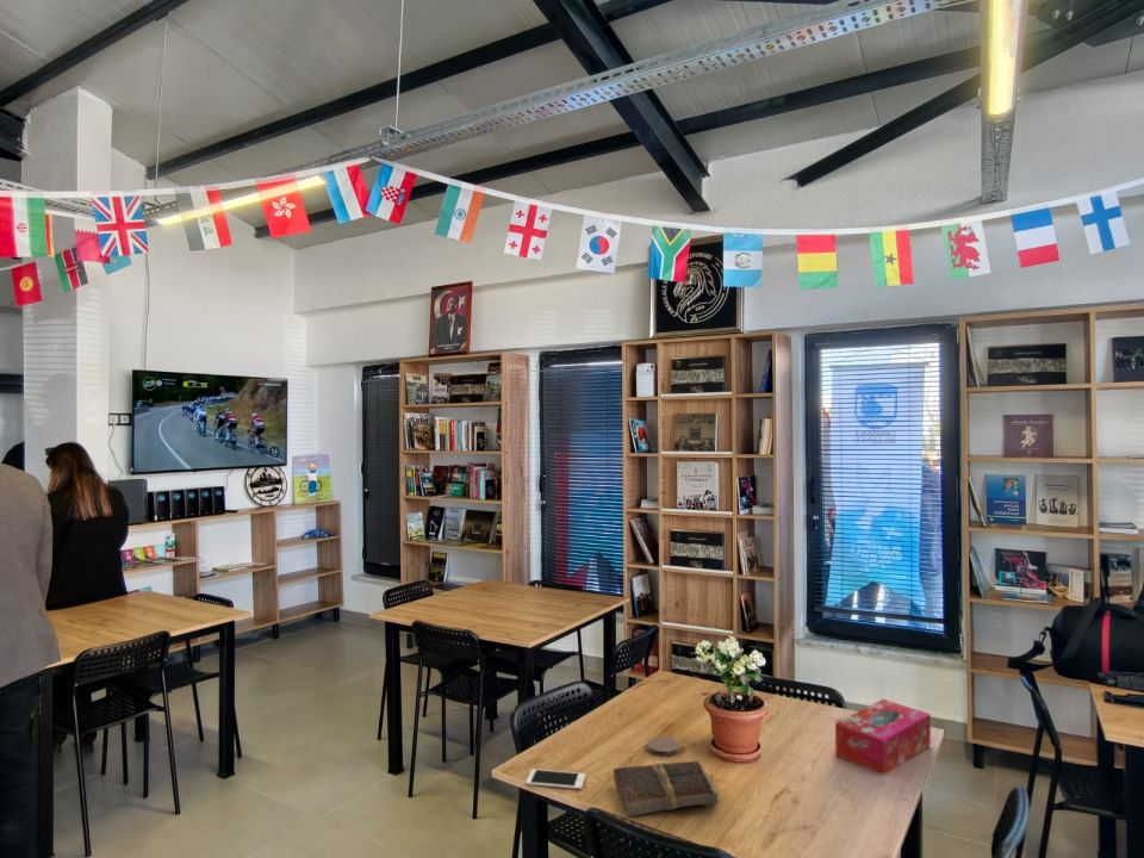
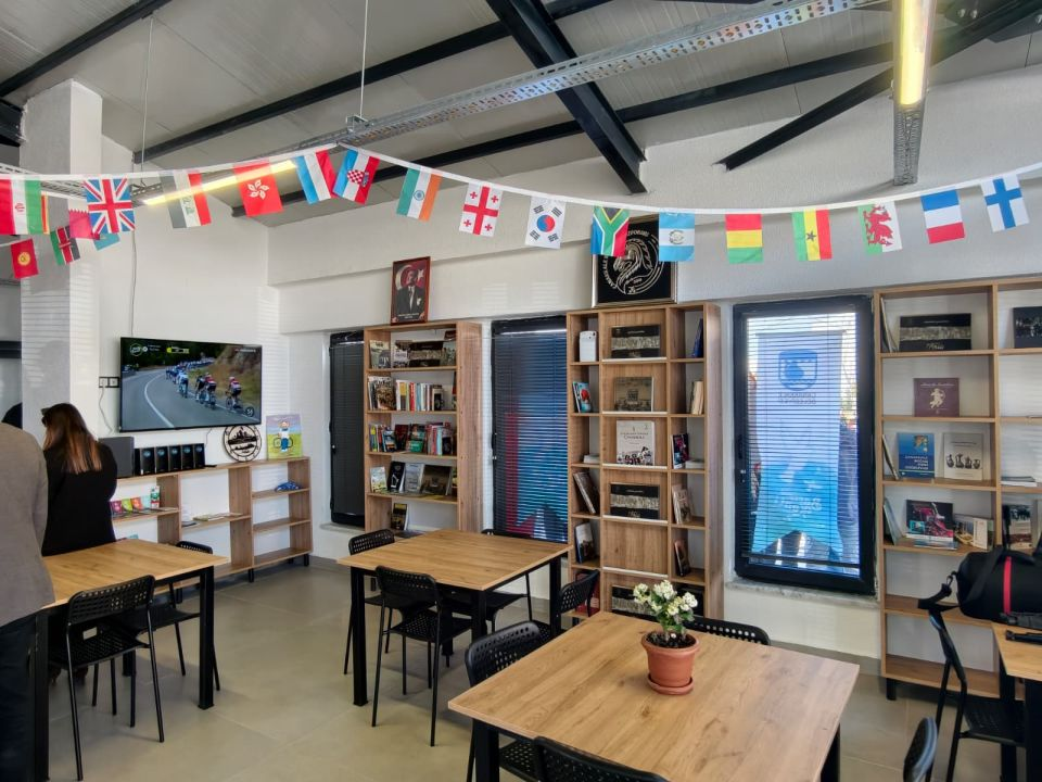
- book (665, 785)
- cell phone (555, 778)
- tissue box (883, 734)
- coaster (663, 746)
